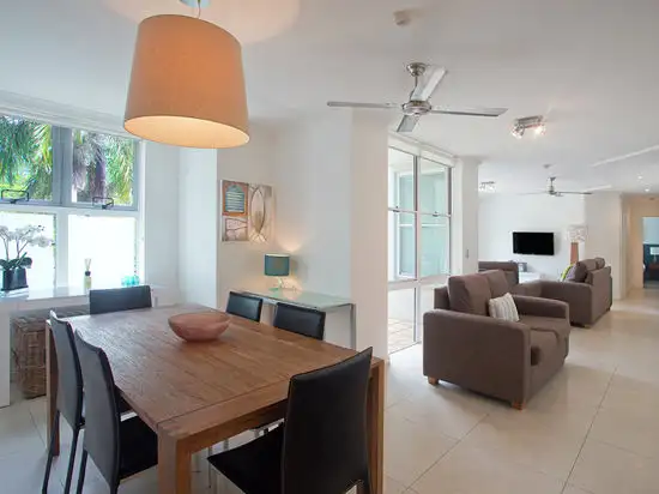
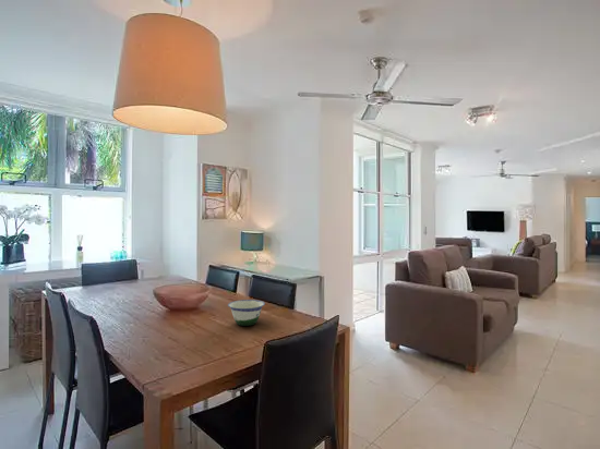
+ bowl (247, 313)
